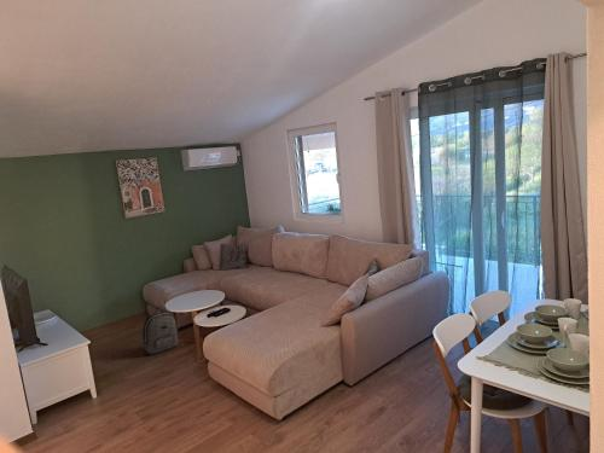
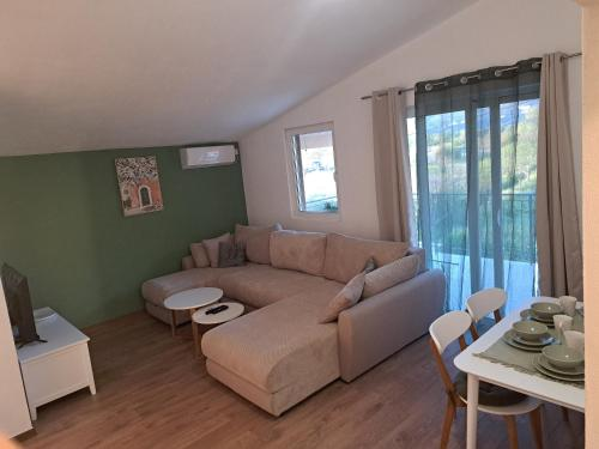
- backpack (158, 329)
